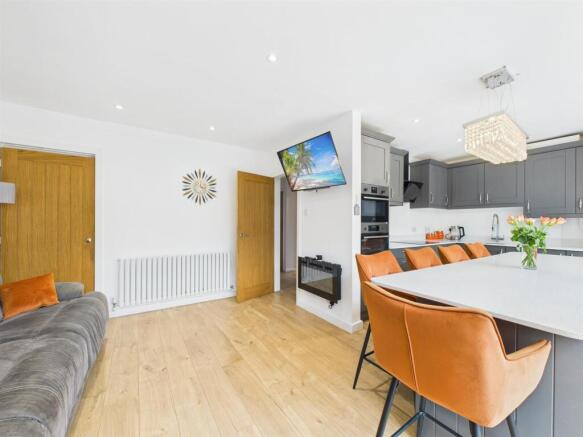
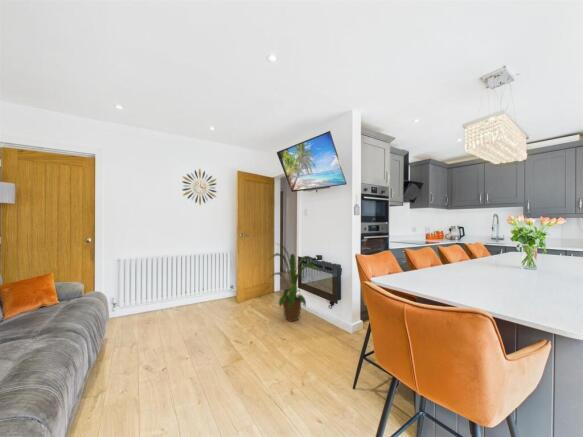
+ house plant (295, 283)
